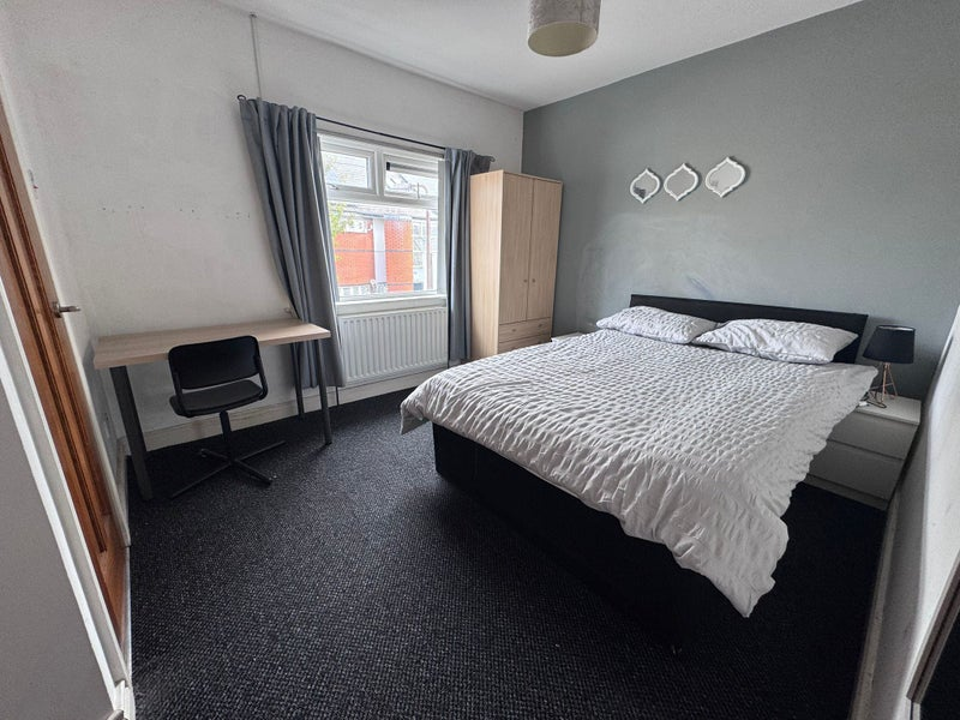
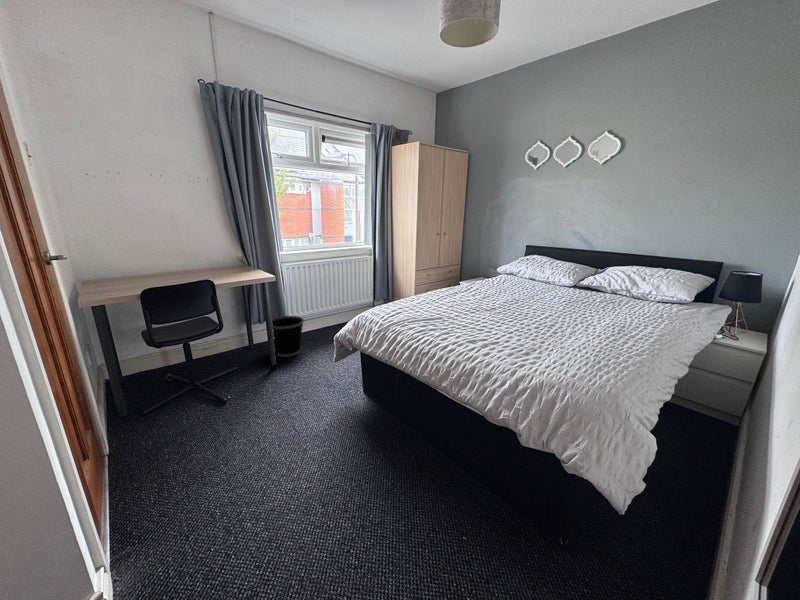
+ wastebasket (287, 336)
